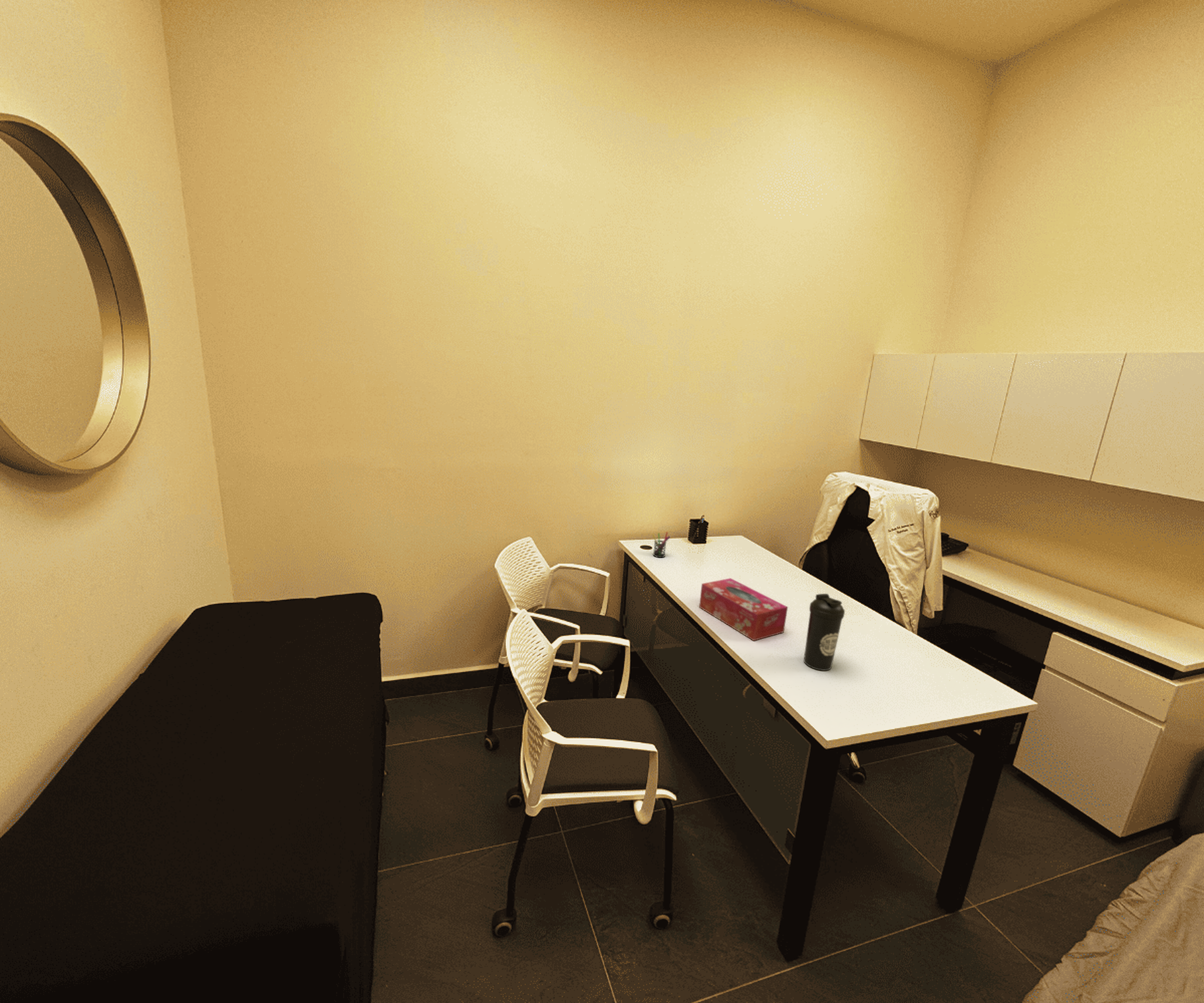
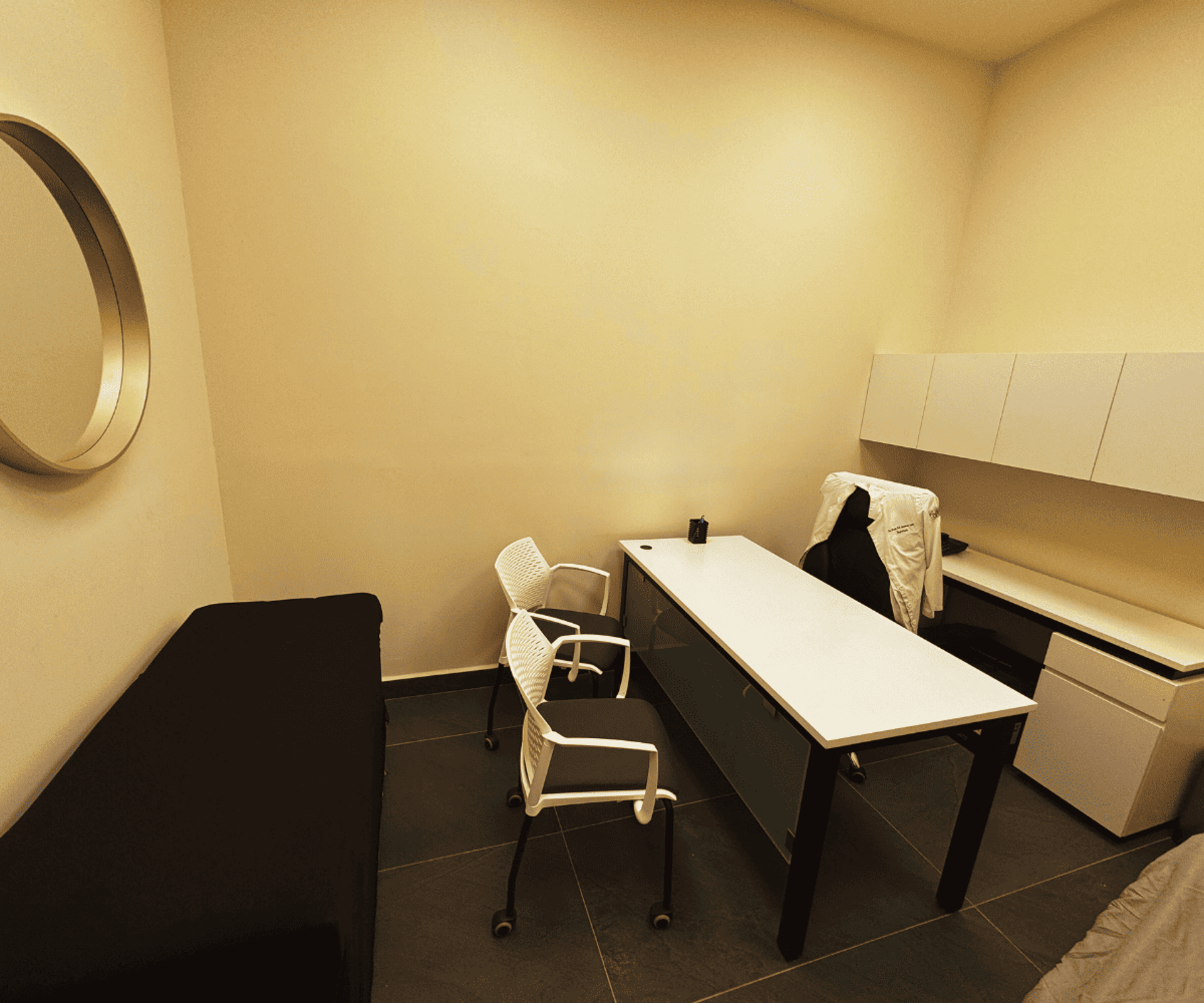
- pen holder (660, 544)
- water bottle (823, 631)
- tissue box (741, 607)
